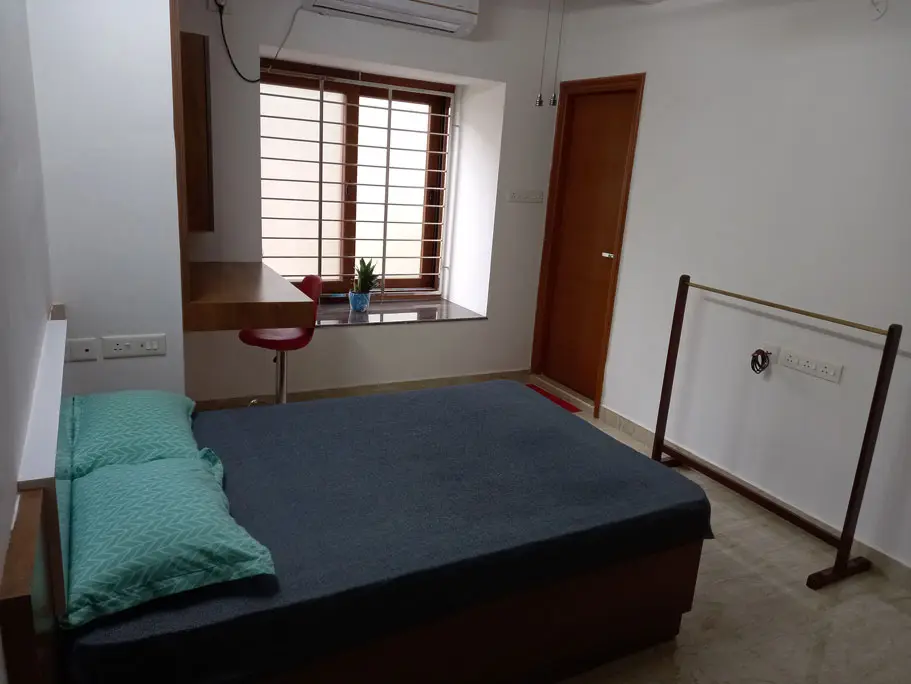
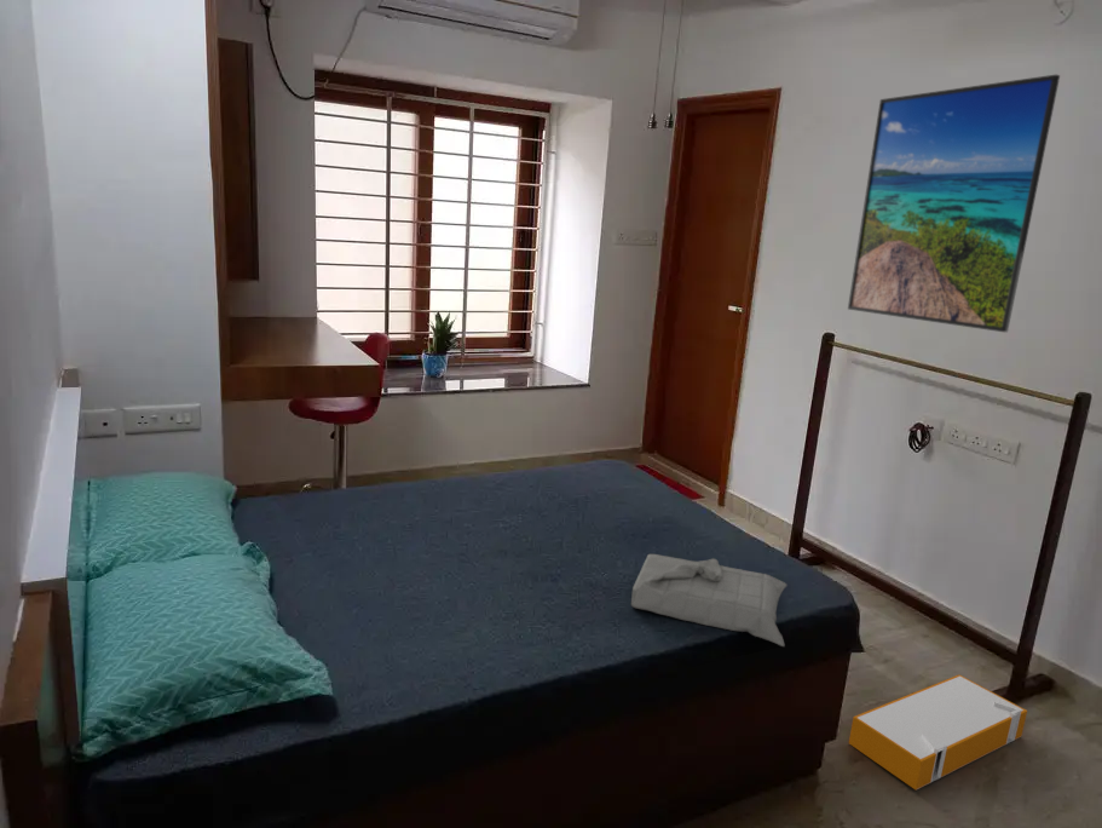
+ storage bin (940, 724)
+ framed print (939, 207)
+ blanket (711, 587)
